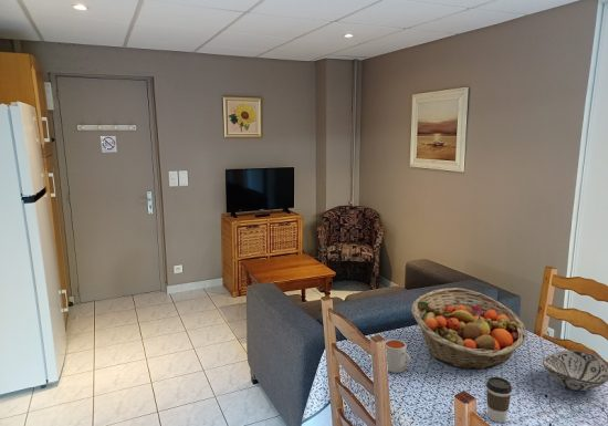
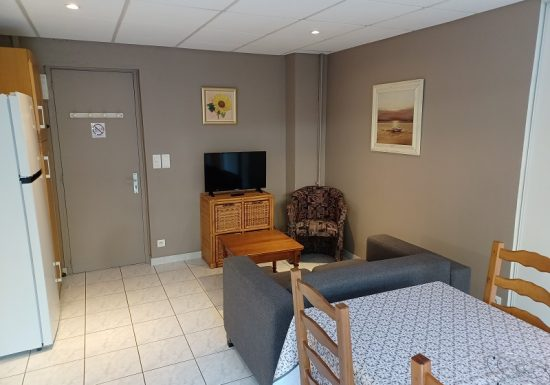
- coffee cup (497, 399)
- decorative bowl (575, 373)
- mug (397, 356)
- fruit basket (467, 326)
